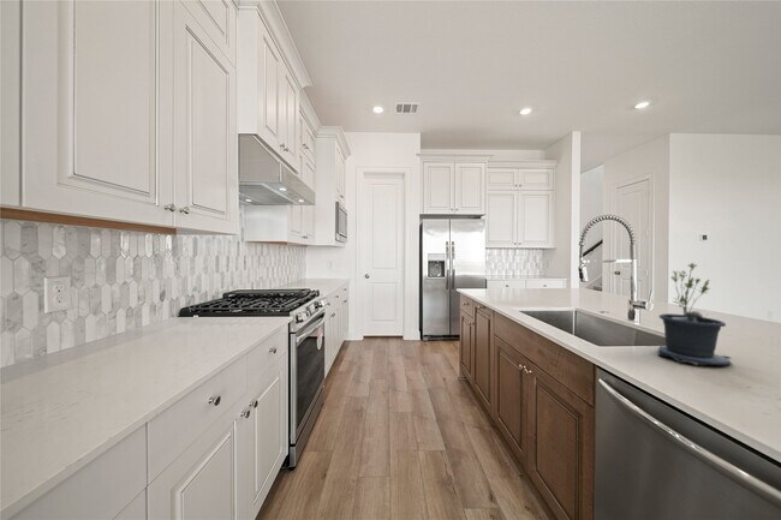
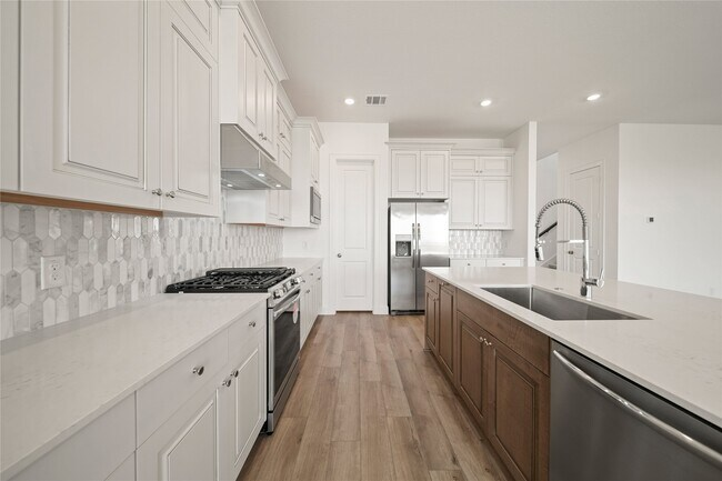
- potted plant (693, 311)
